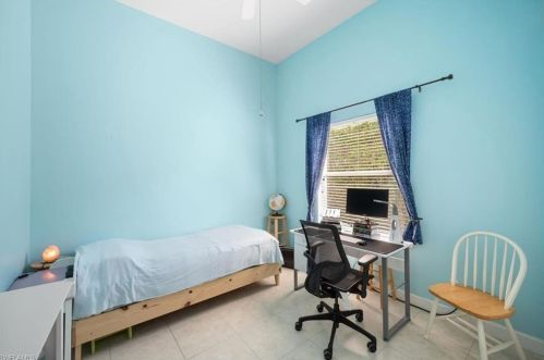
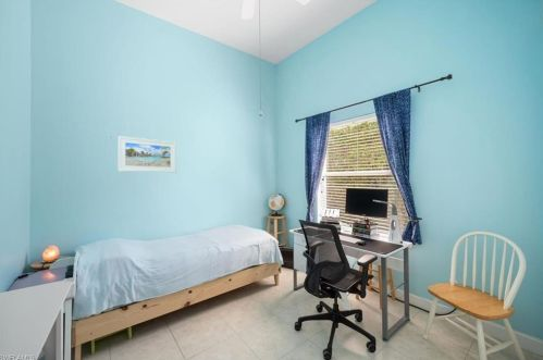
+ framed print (148, 156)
